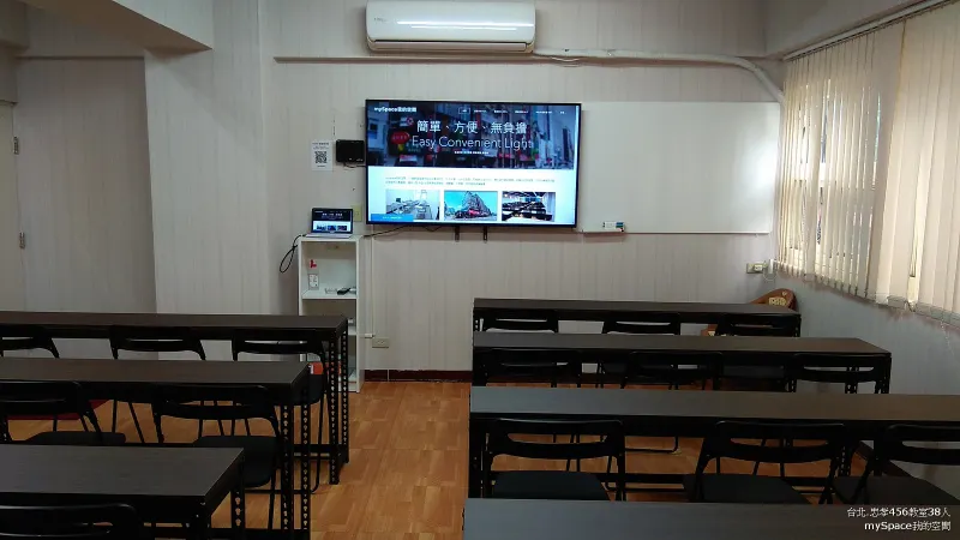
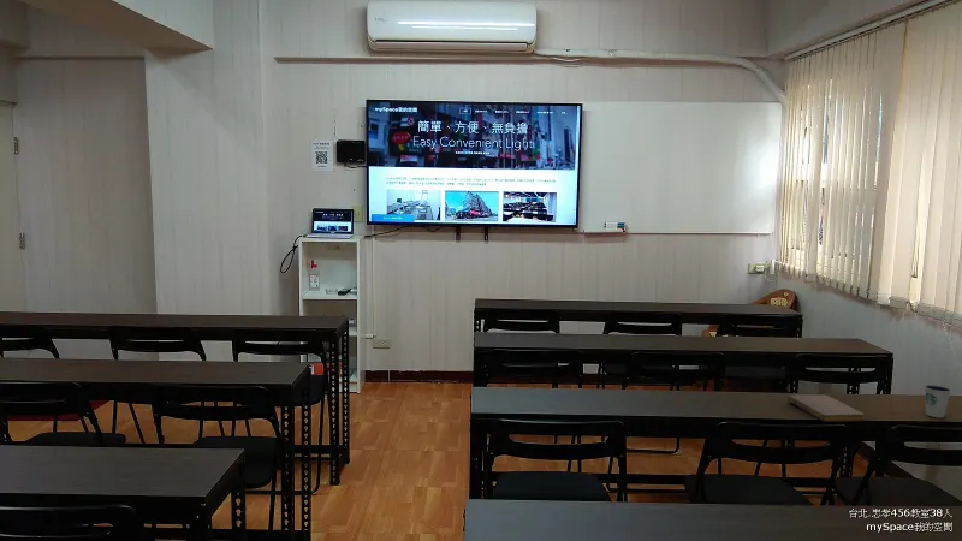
+ dixie cup (936, 402)
+ notebook (824, 406)
